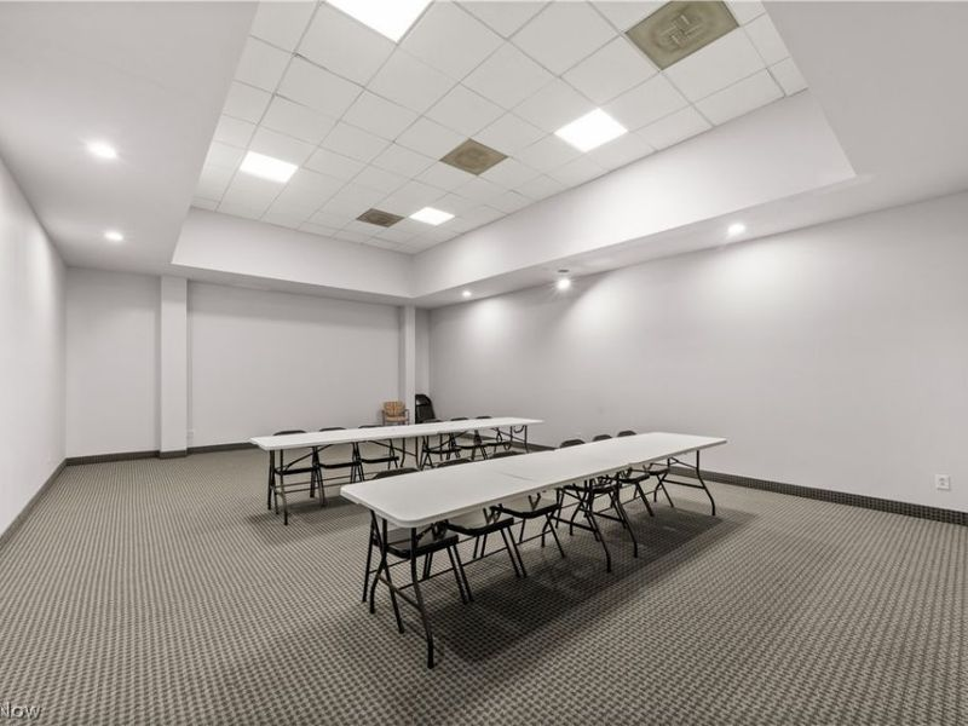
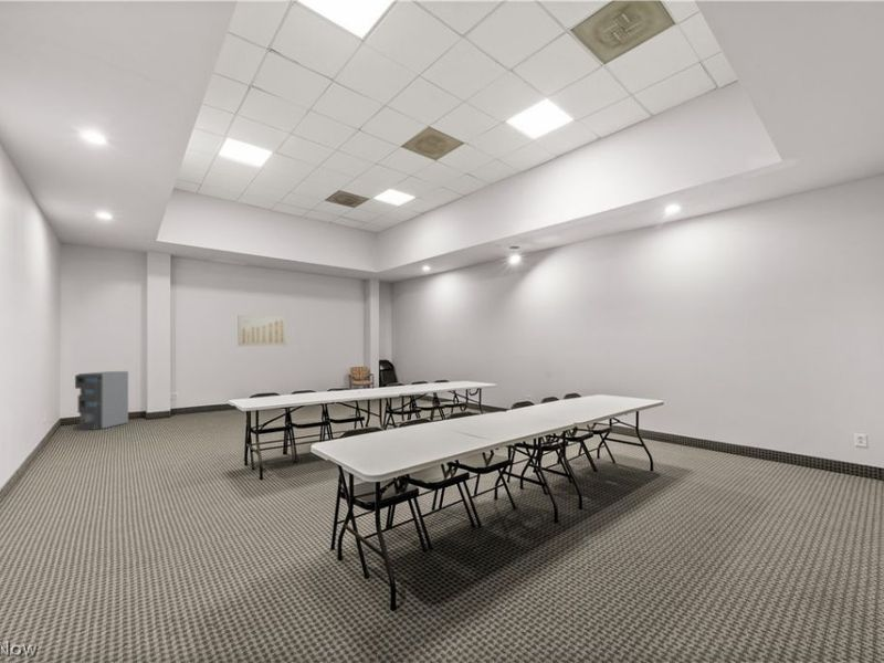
+ storage cabinet (101, 399)
+ wall art (263, 330)
